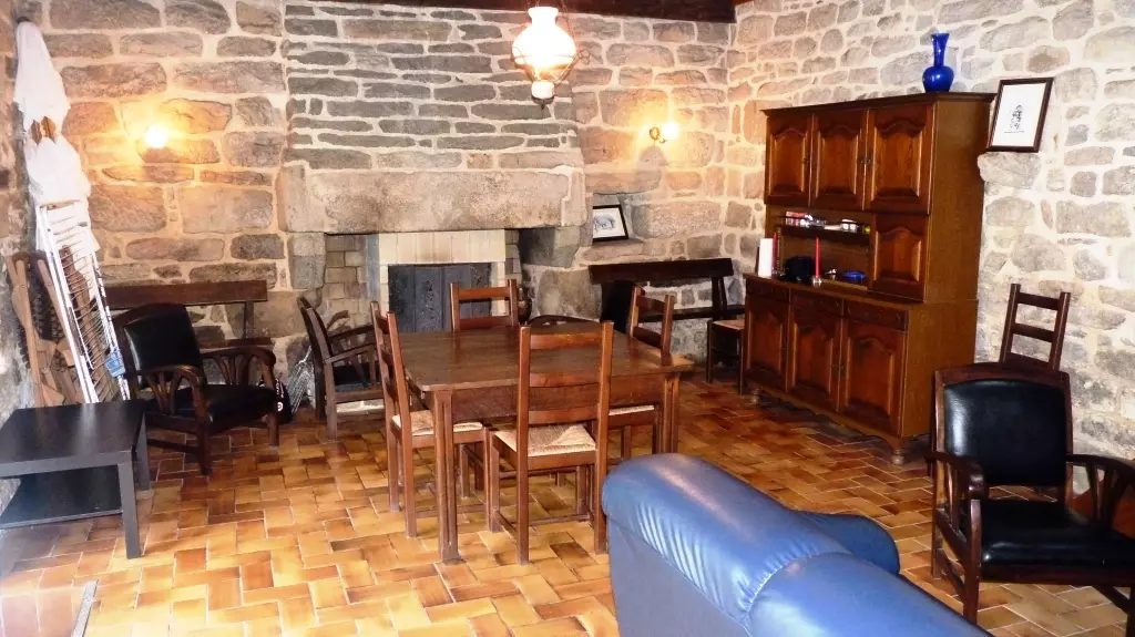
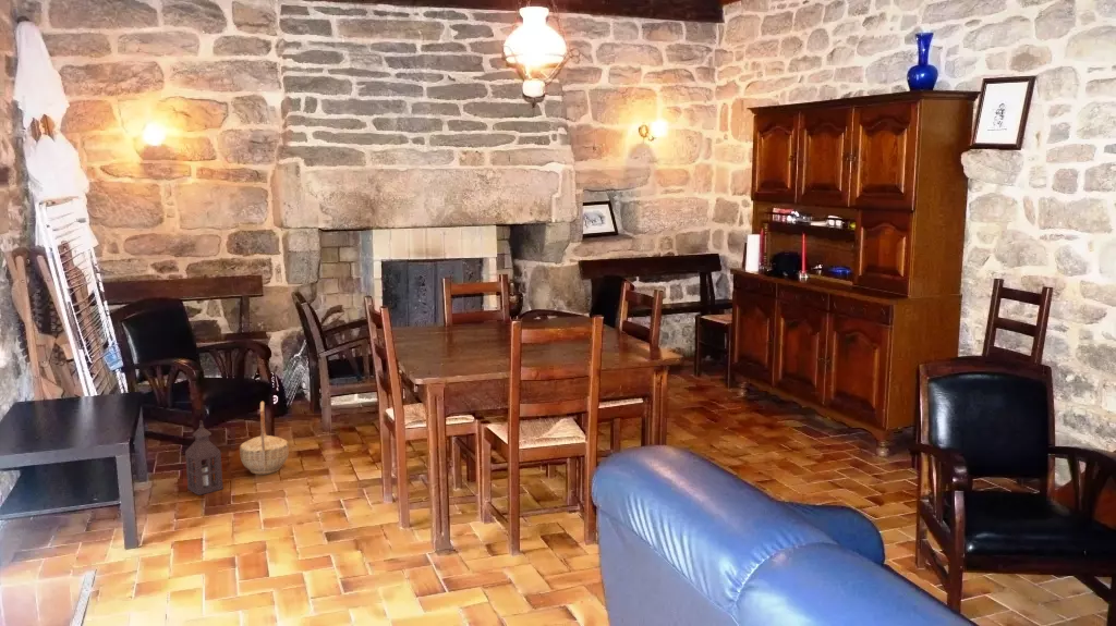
+ basket (263, 437)
+ lantern (203, 454)
